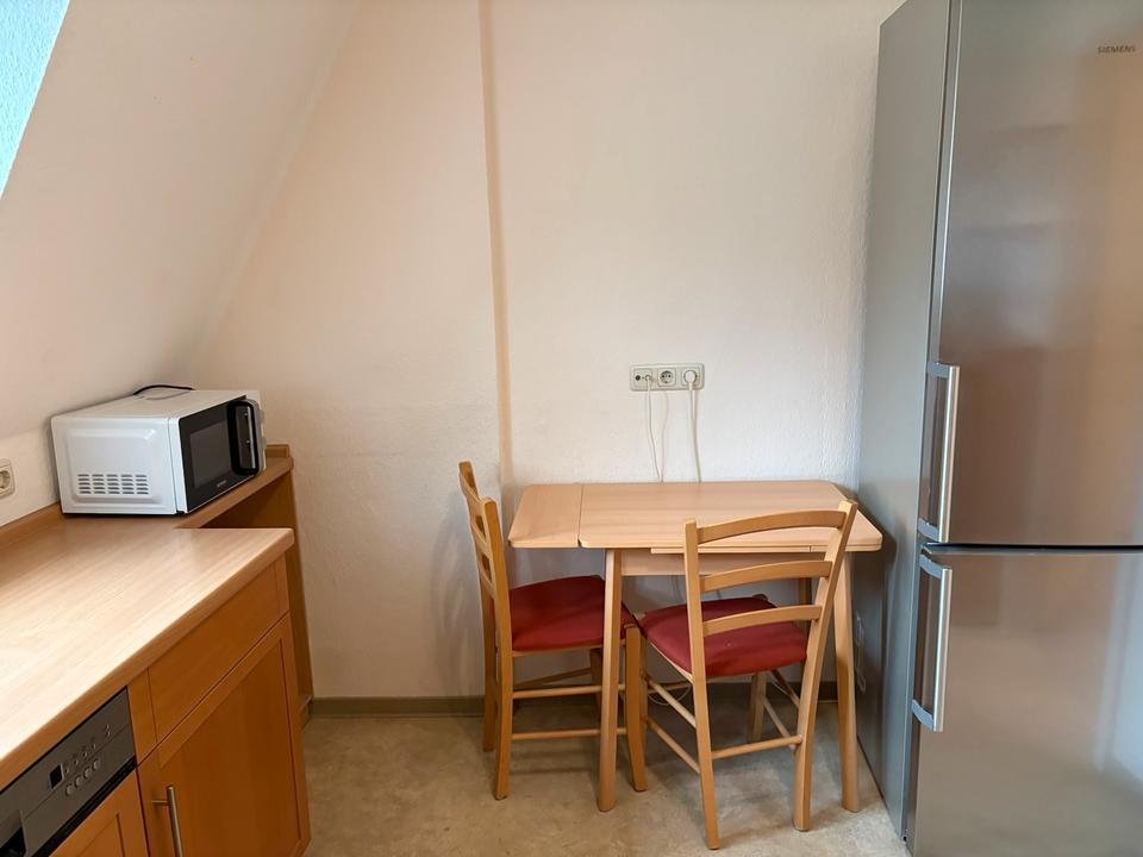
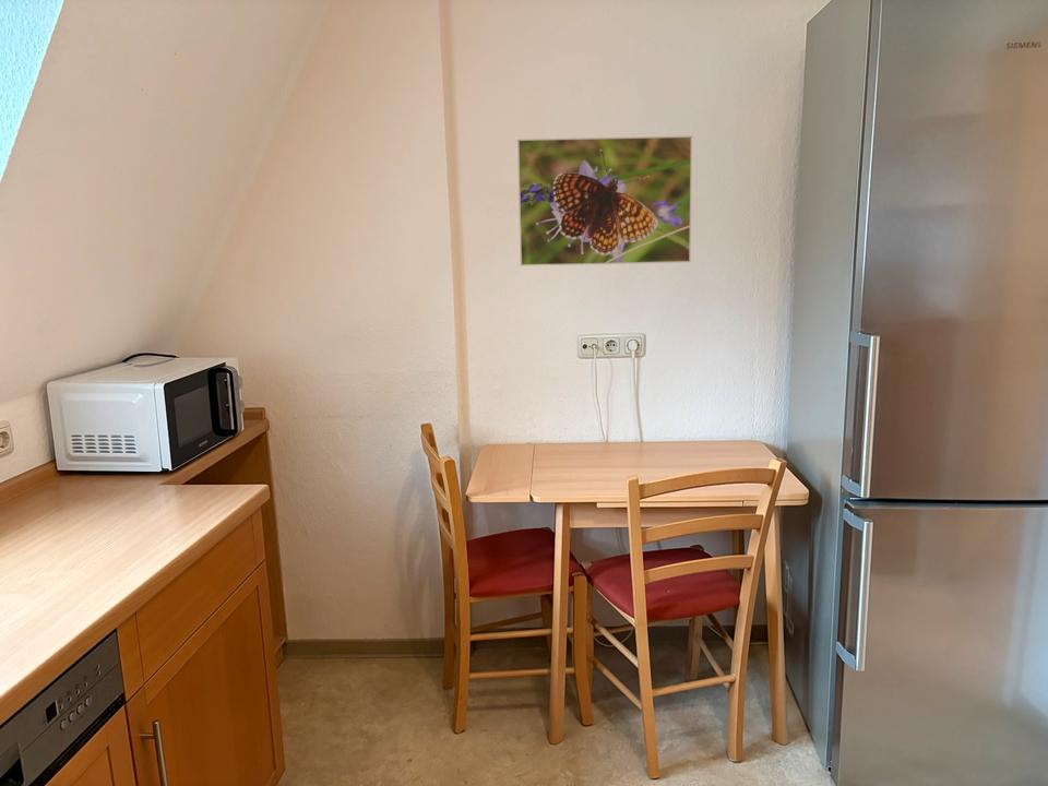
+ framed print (604, 202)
